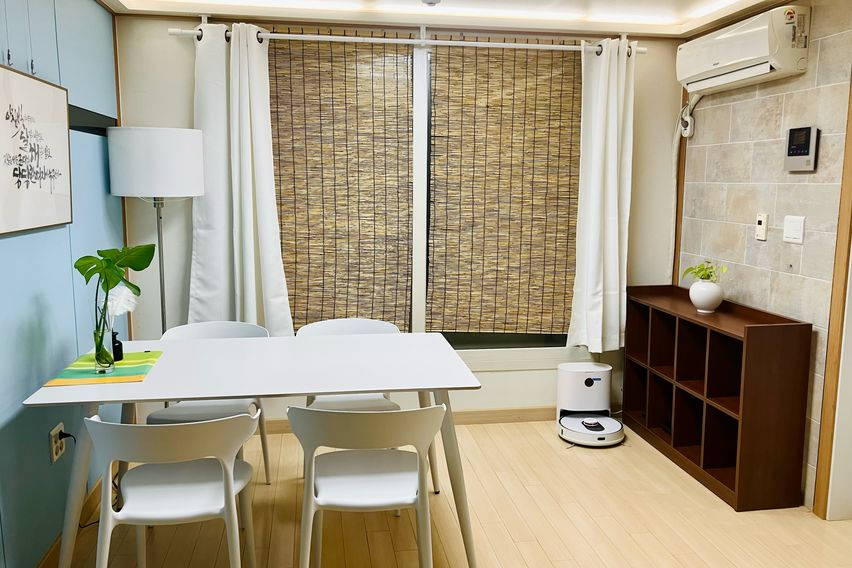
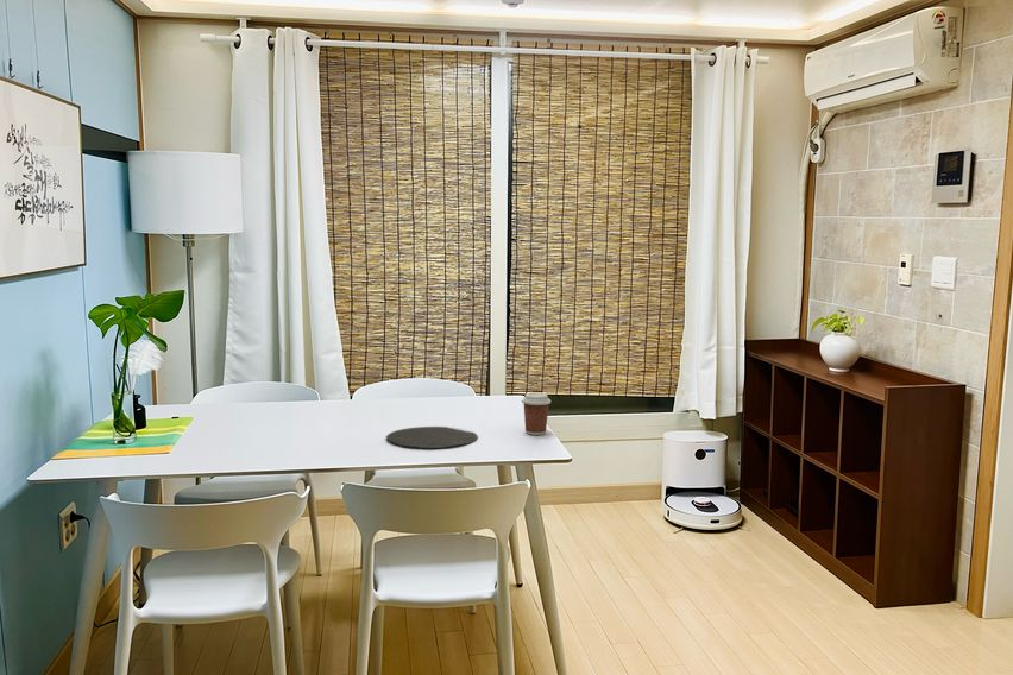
+ coffee cup (535, 412)
+ plate (432, 436)
